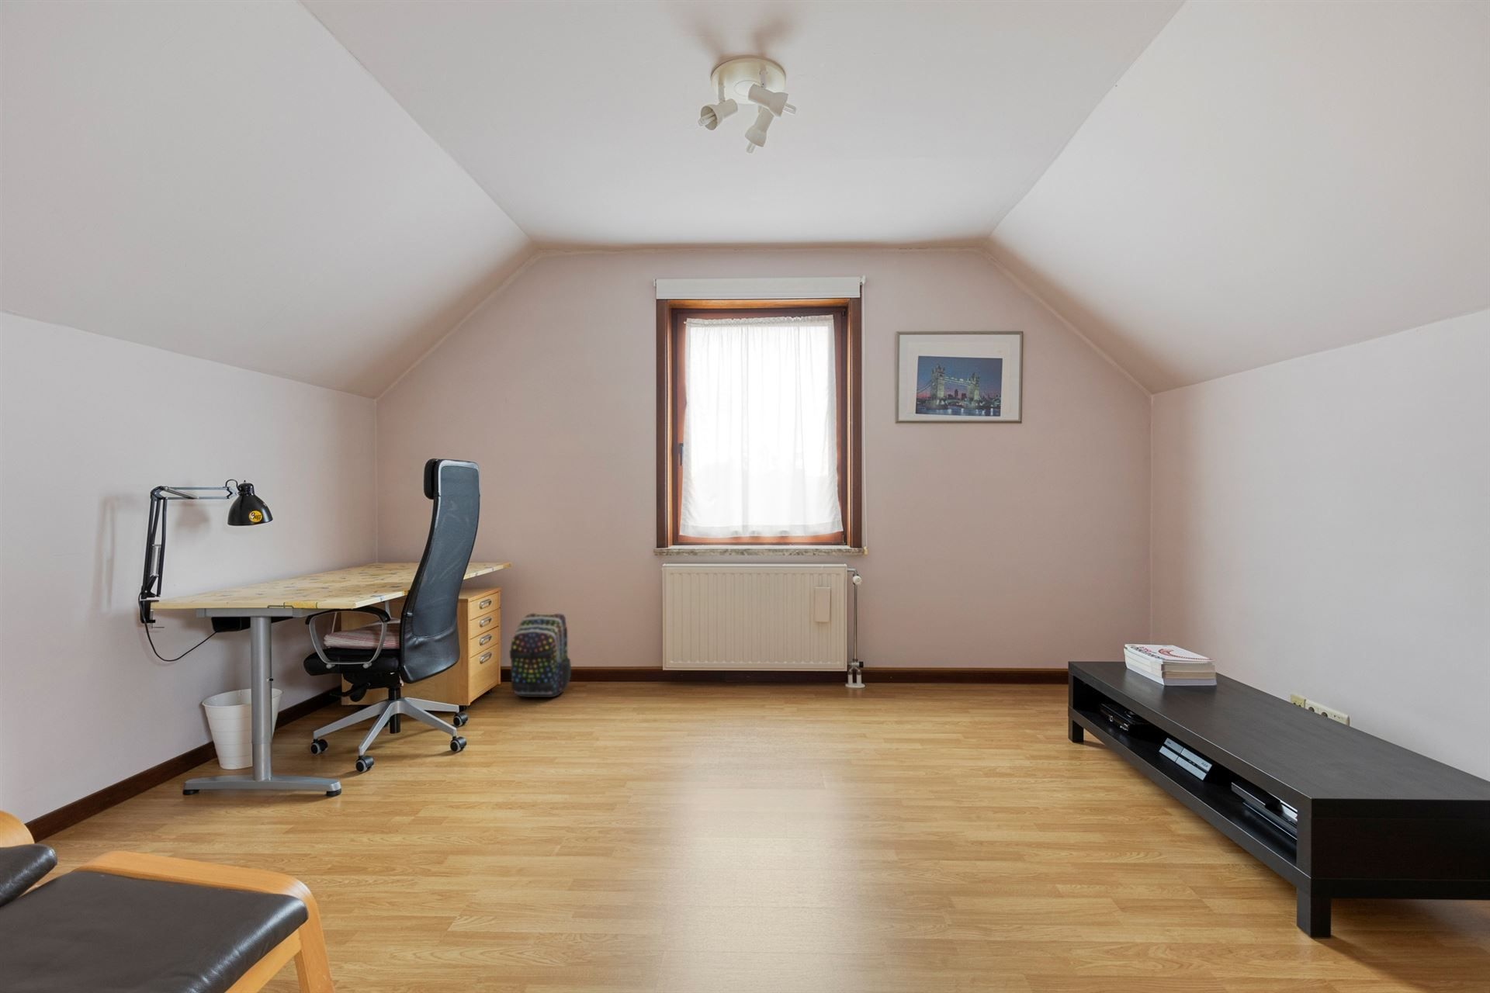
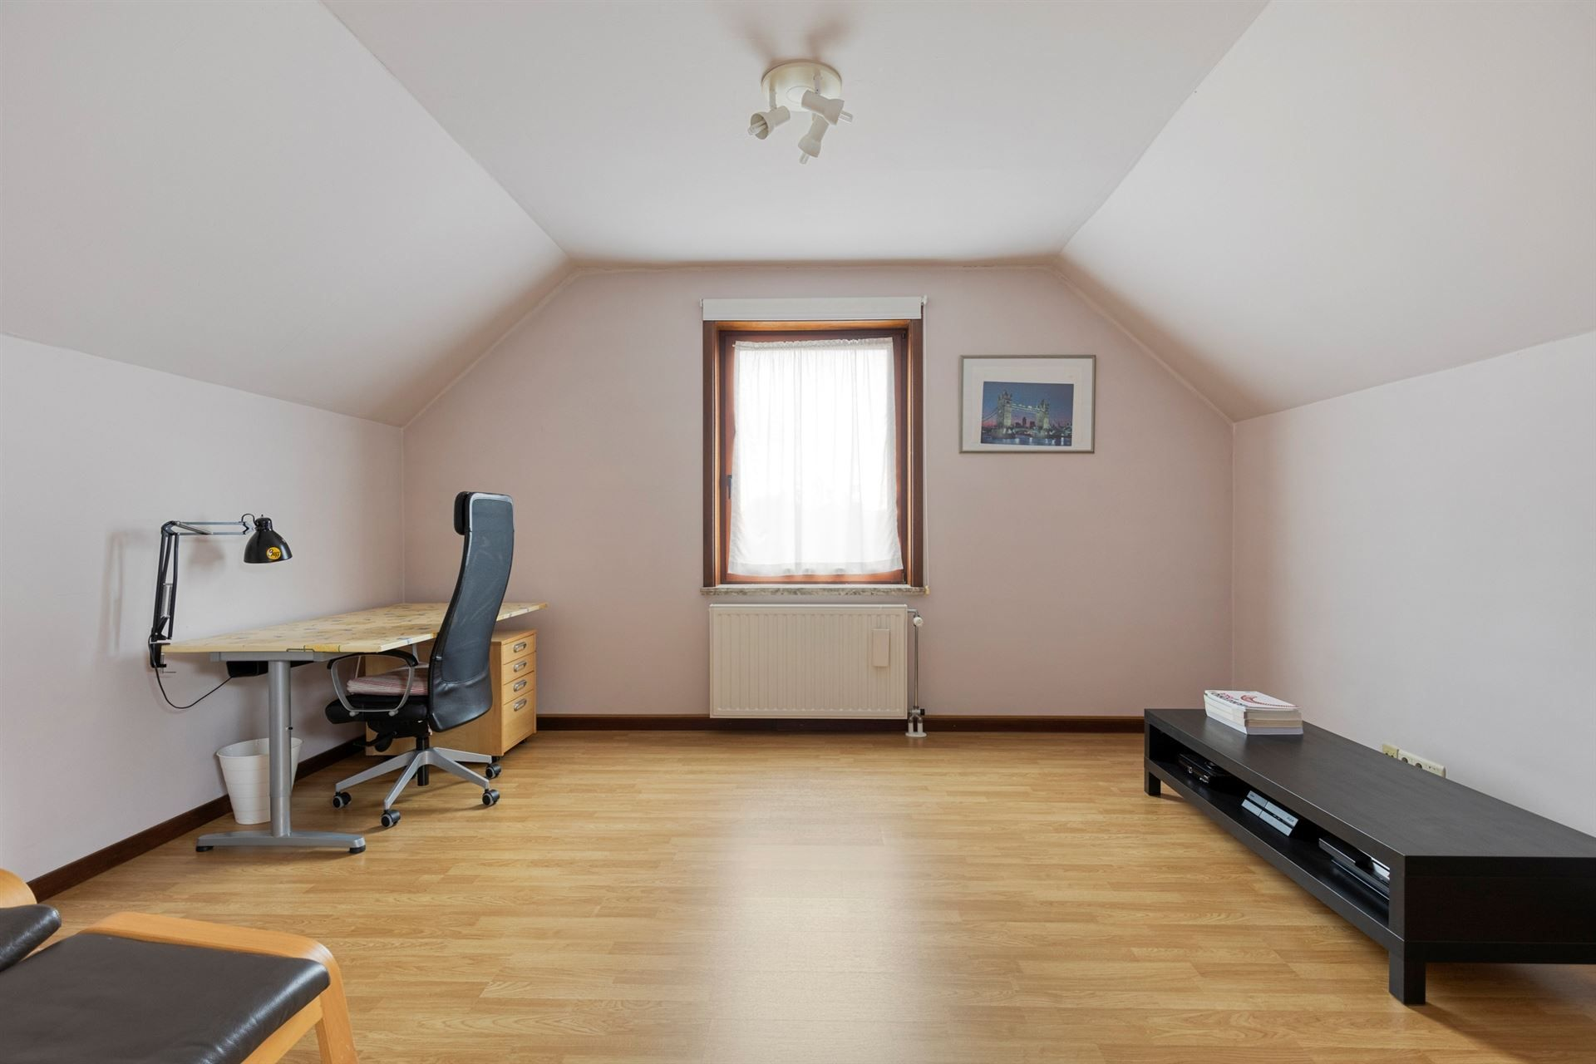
- backpack (541, 655)
